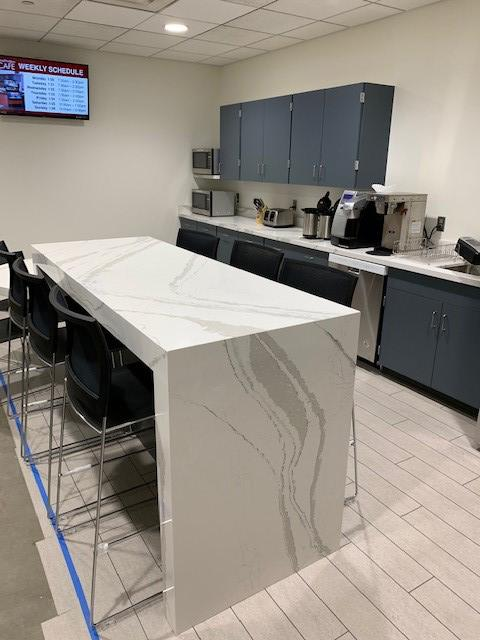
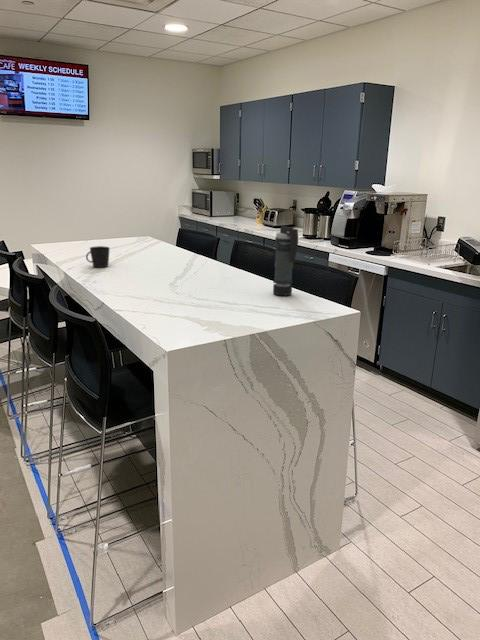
+ cup (97, 257)
+ smoke grenade (286, 261)
